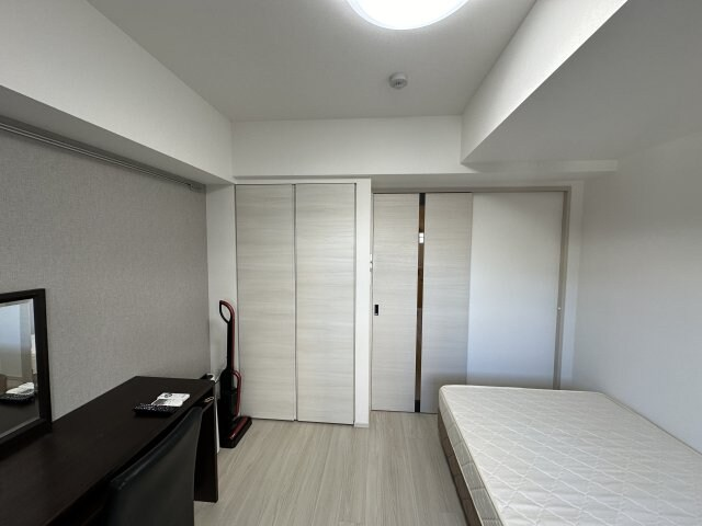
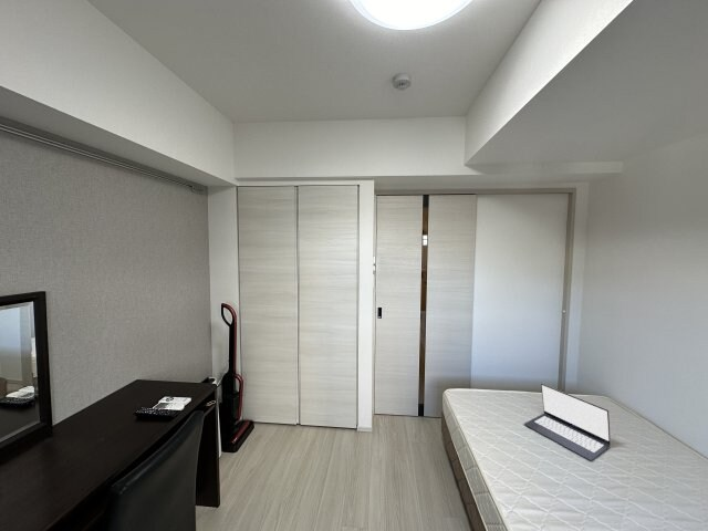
+ laptop (565, 416)
